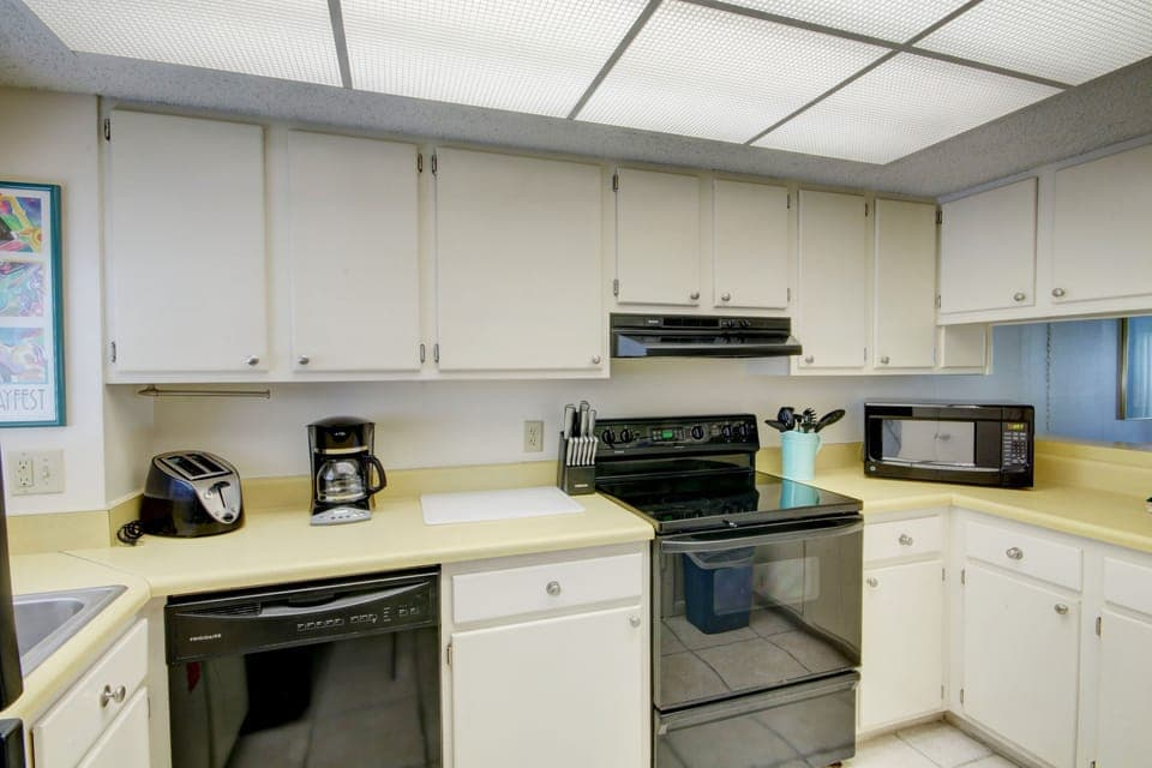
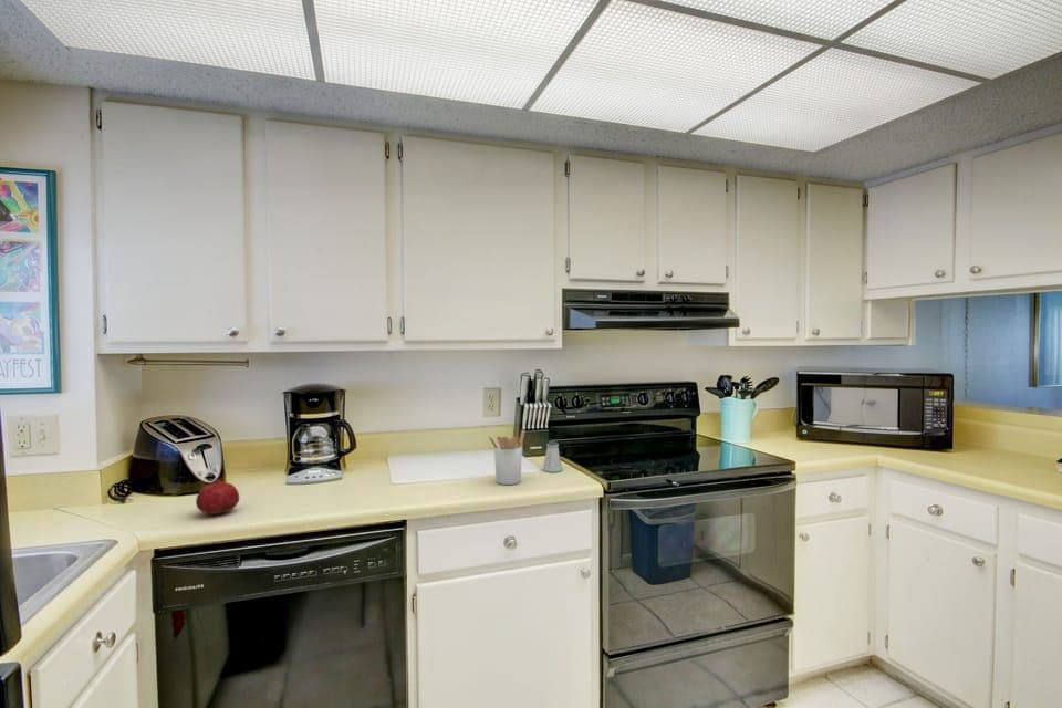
+ utensil holder (508, 456)
+ fruit (218, 494)
+ saltshaker (552, 456)
